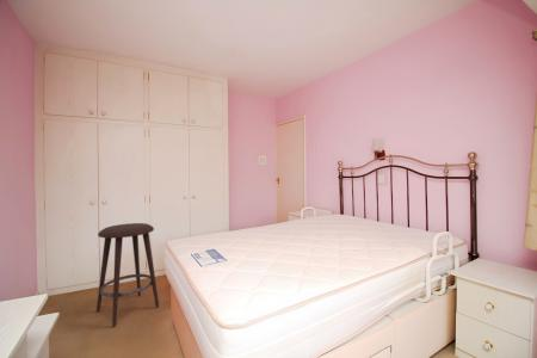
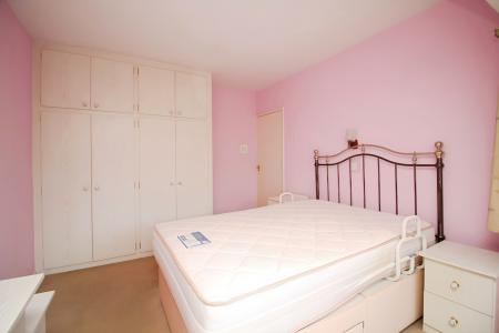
- stool (130, 274)
